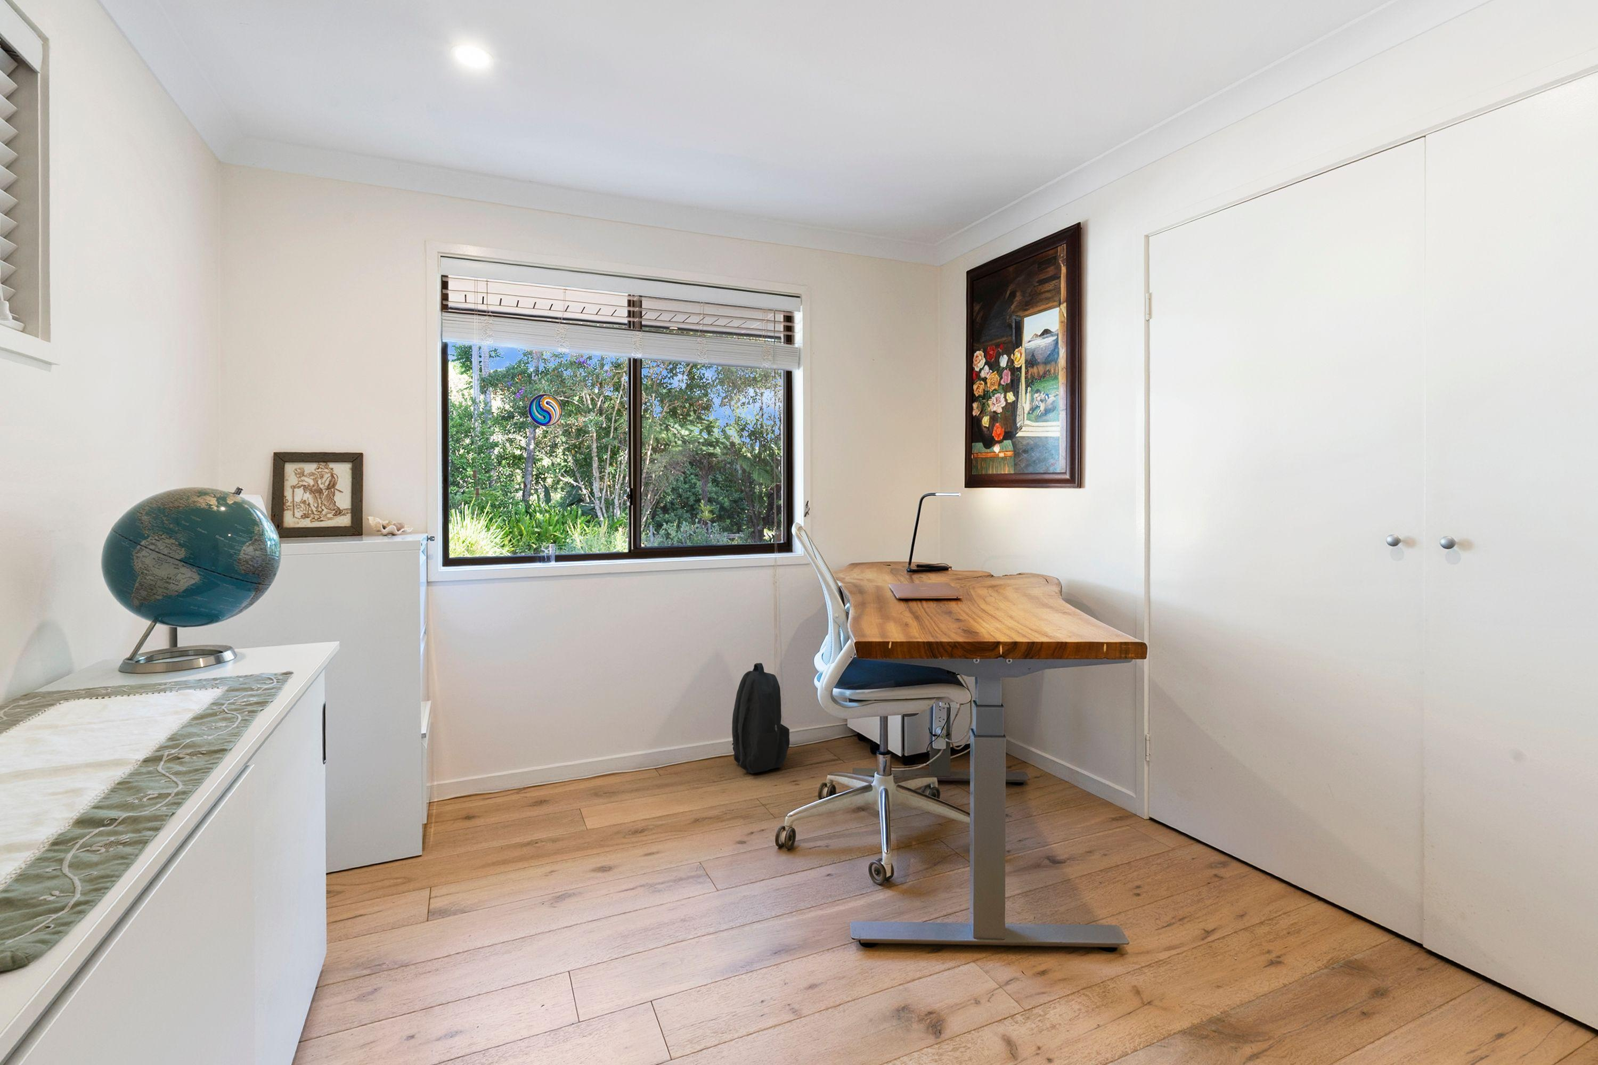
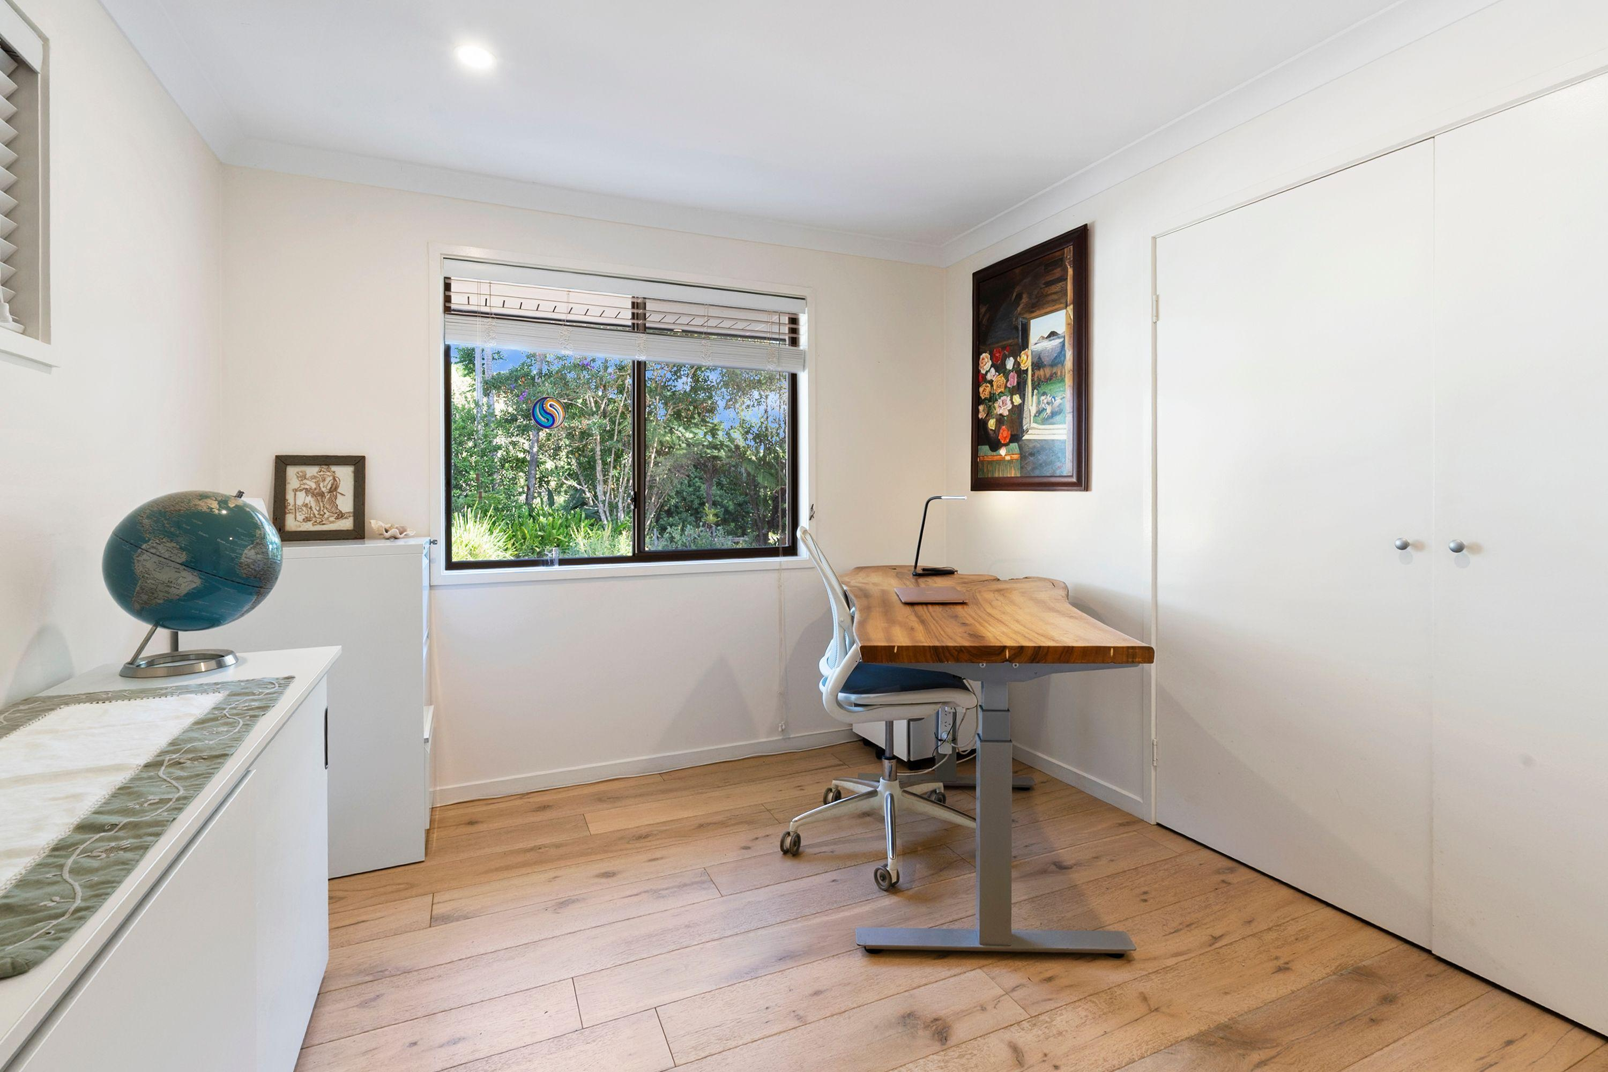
- backpack (759, 714)
